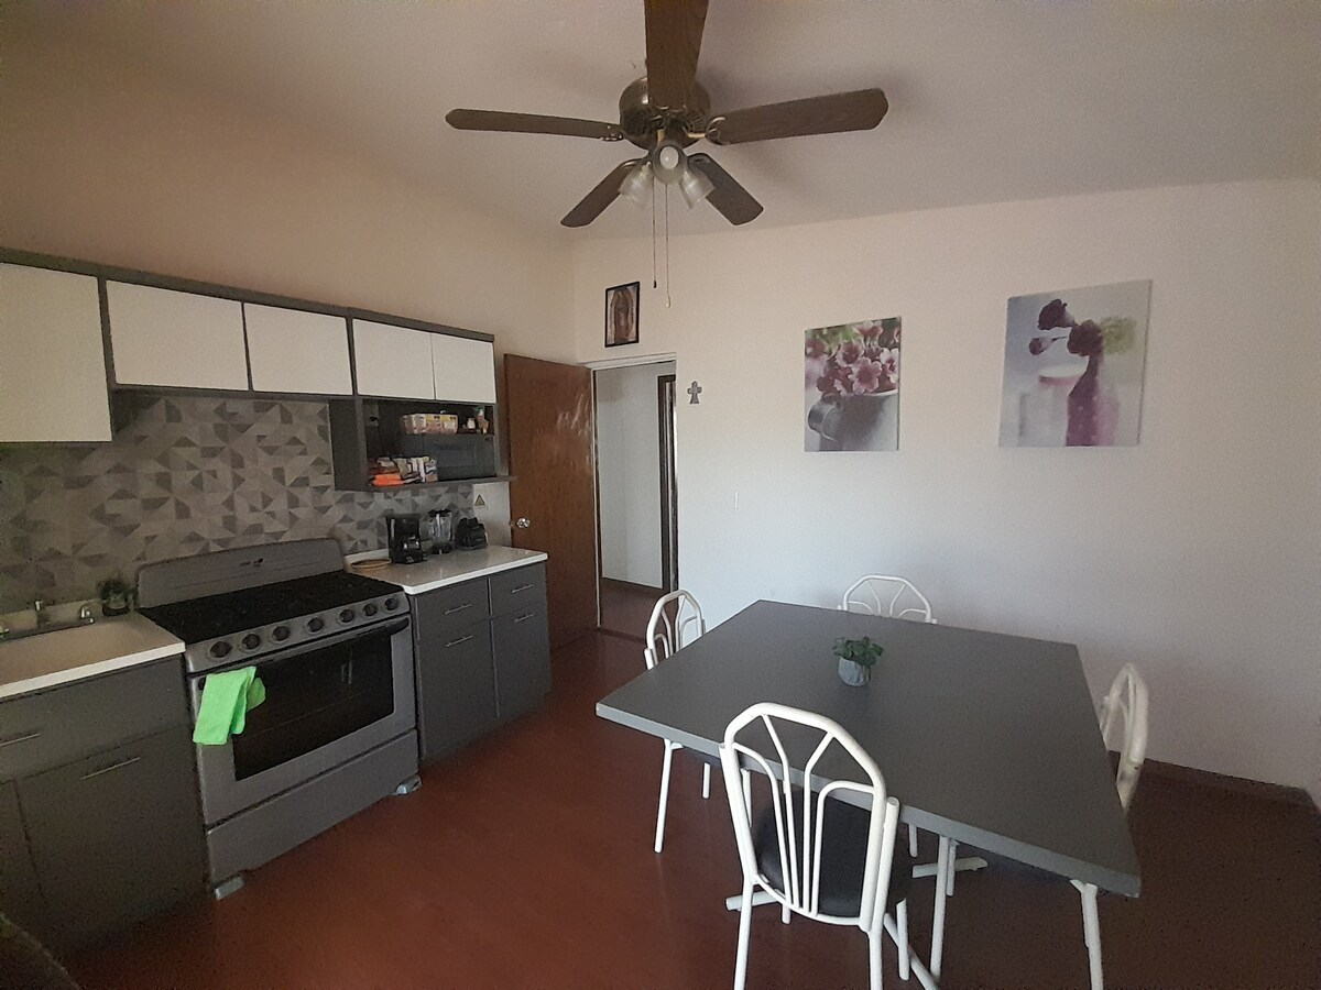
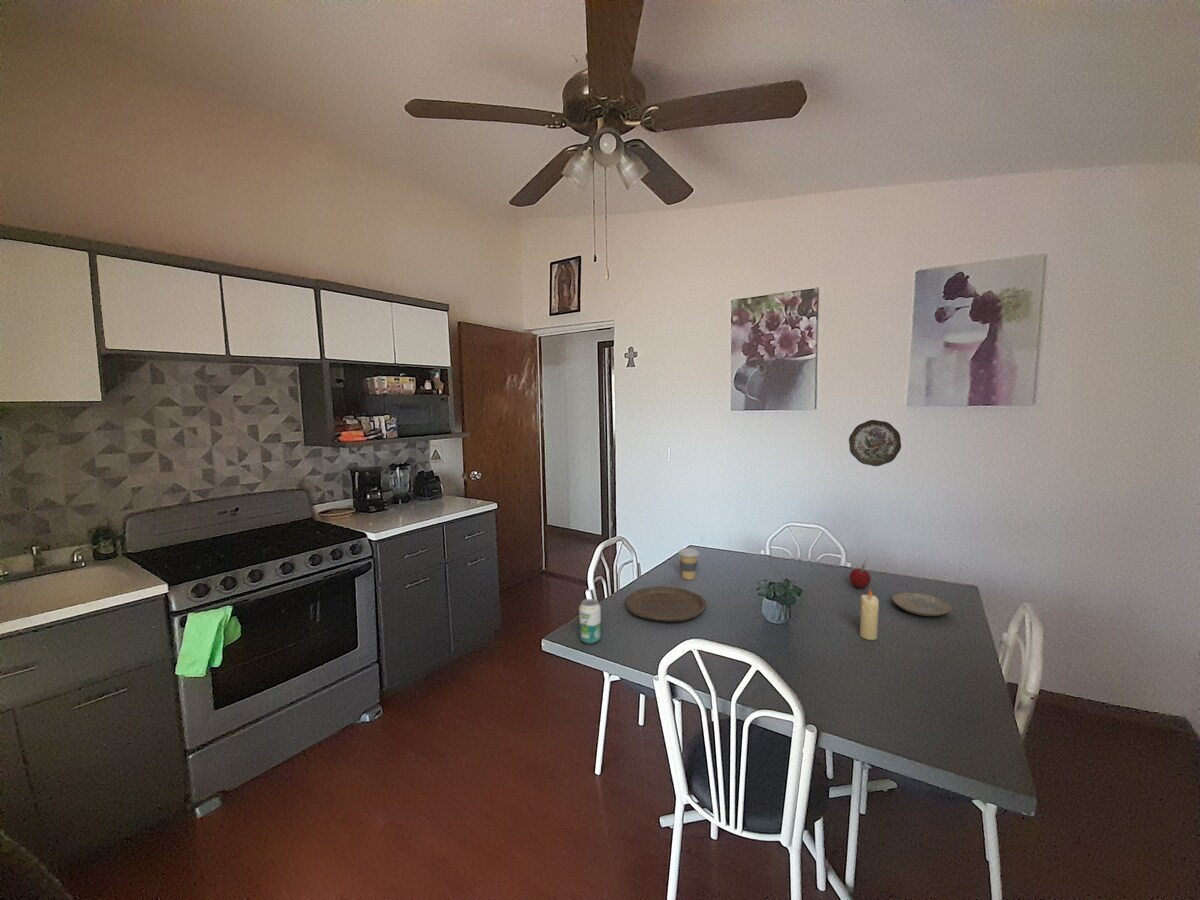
+ coffee cup (688, 564)
+ plate (920, 606)
+ beverage can (590, 621)
+ candle (869, 612)
+ fruit (860, 573)
+ decorative plate (874, 442)
+ plate (665, 603)
